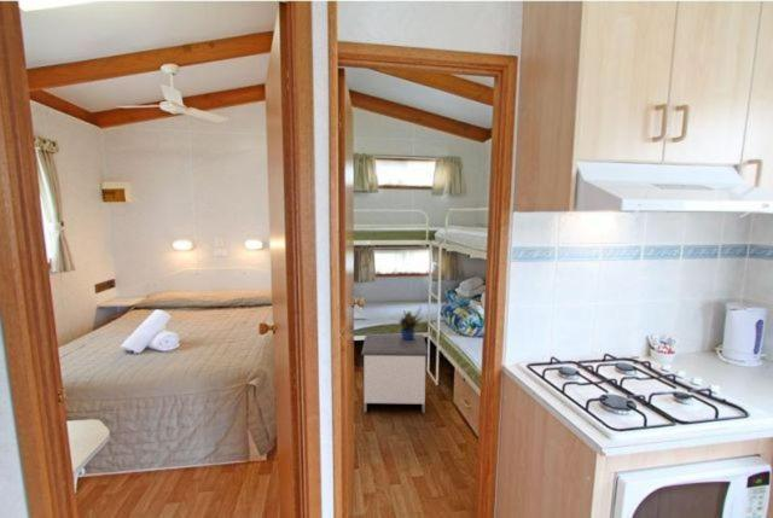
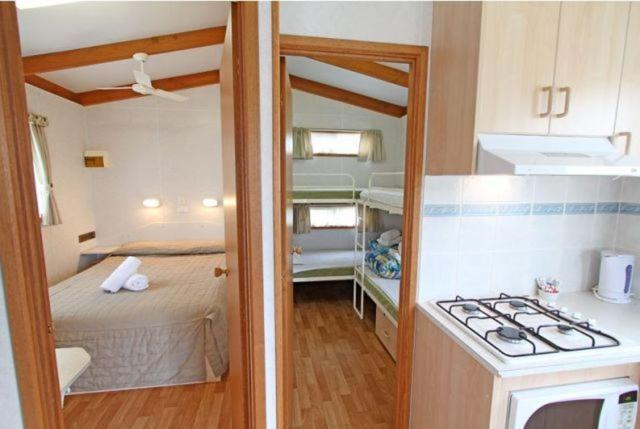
- nightstand (394, 369)
- potted plant (412, 320)
